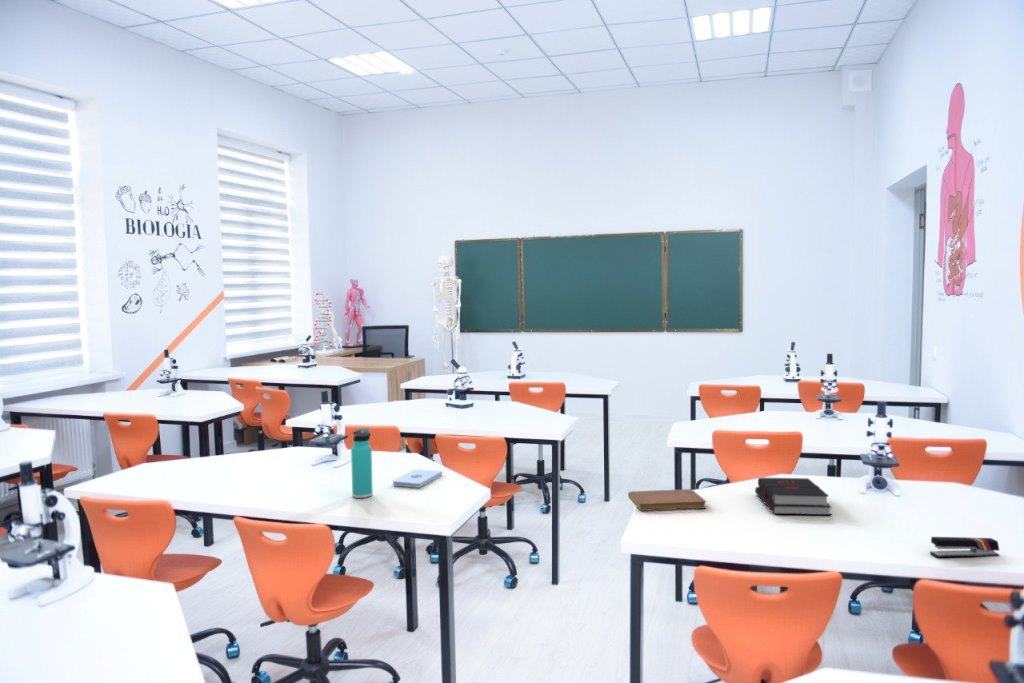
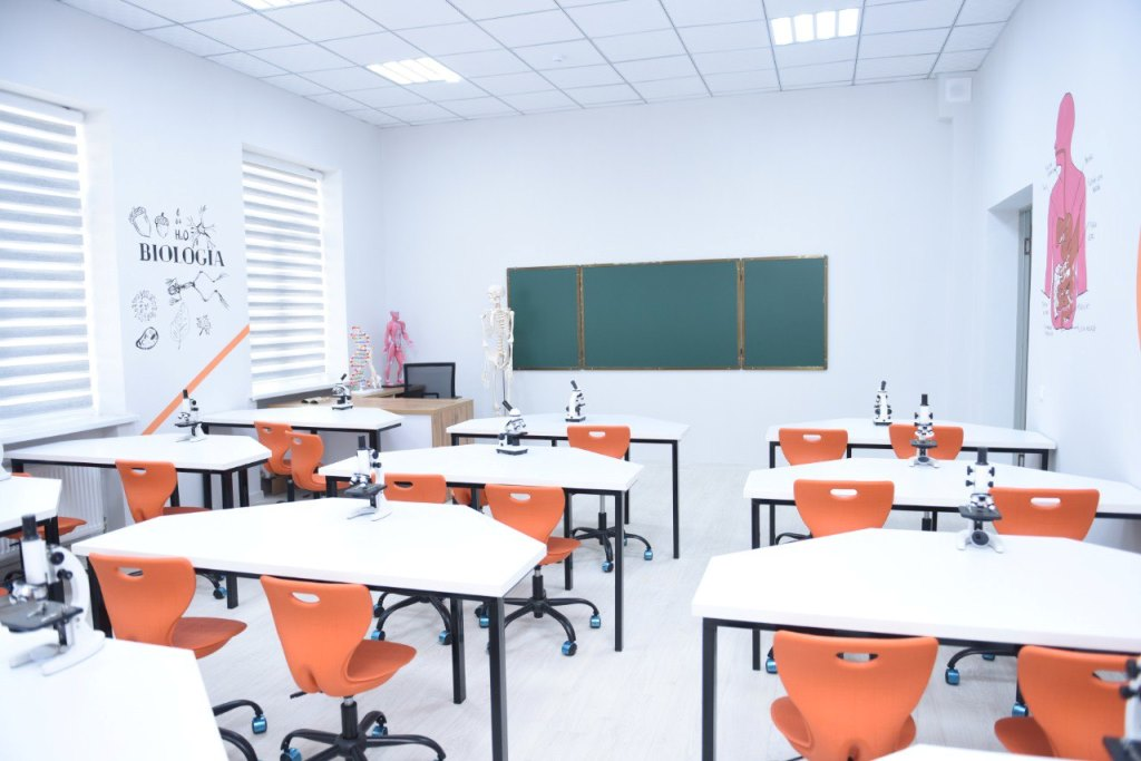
- stapler (964, 546)
- thermos bottle (361, 462)
- notepad (417, 478)
- hardback book (791, 495)
- notebook (666, 499)
